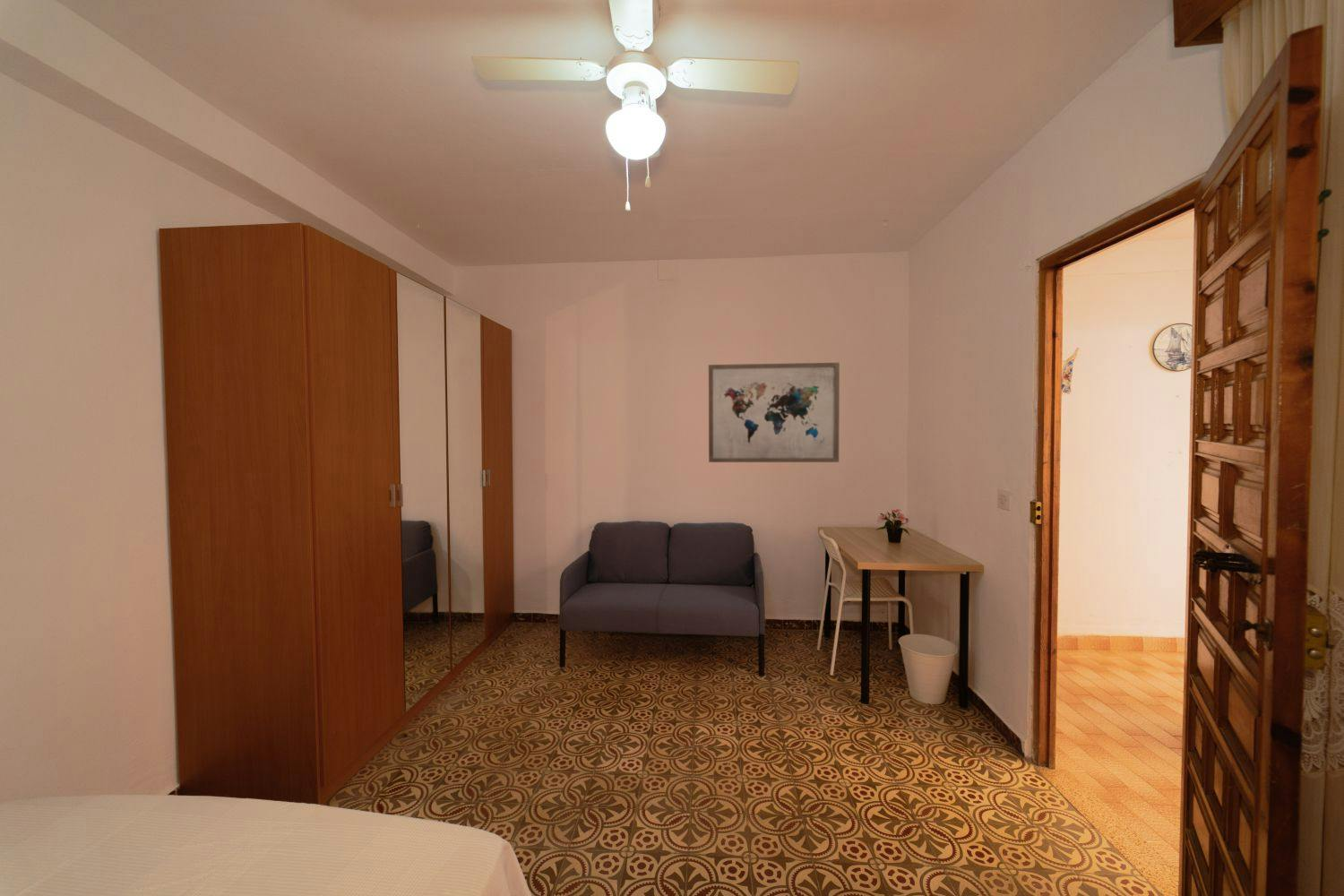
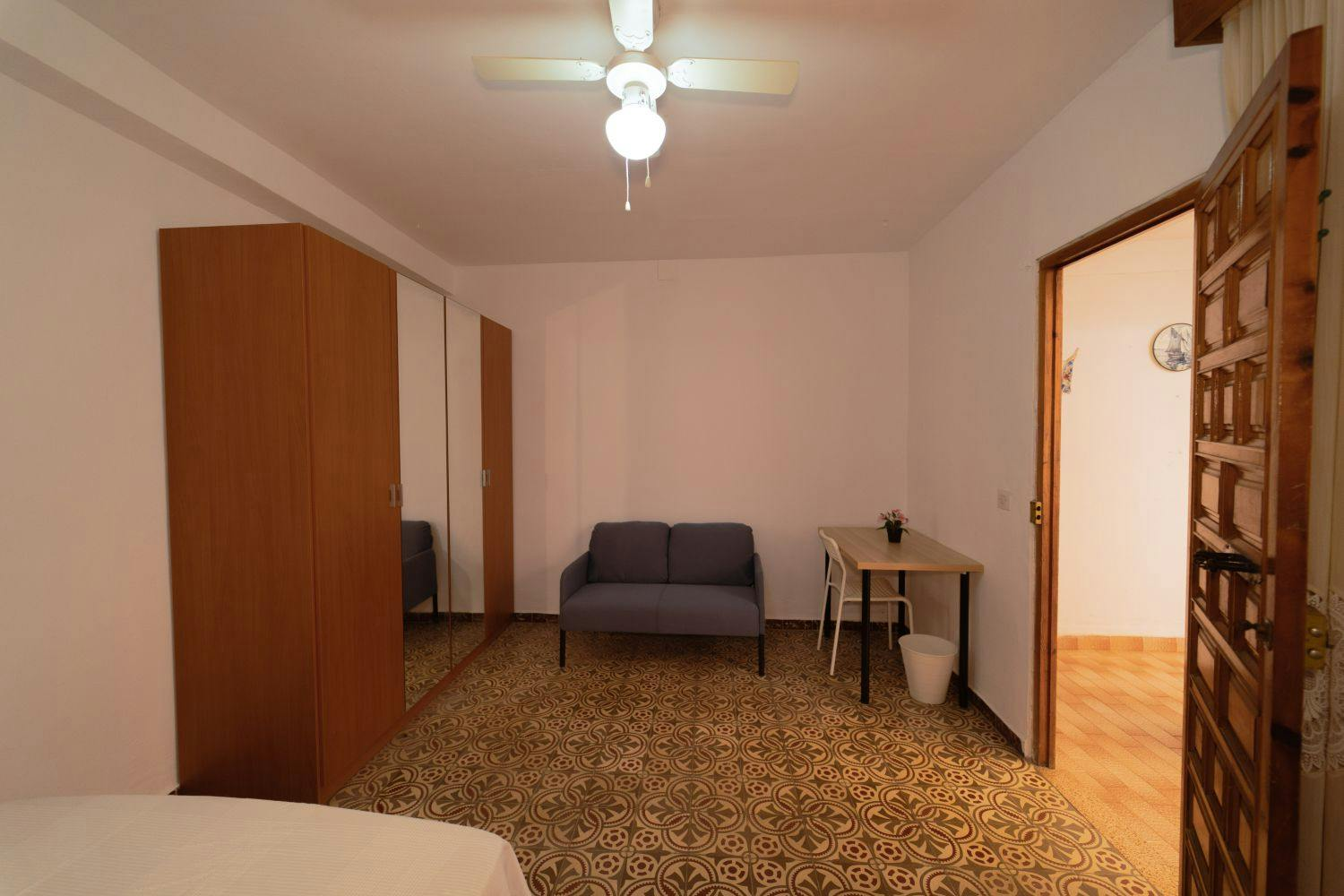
- wall art (772, 413)
